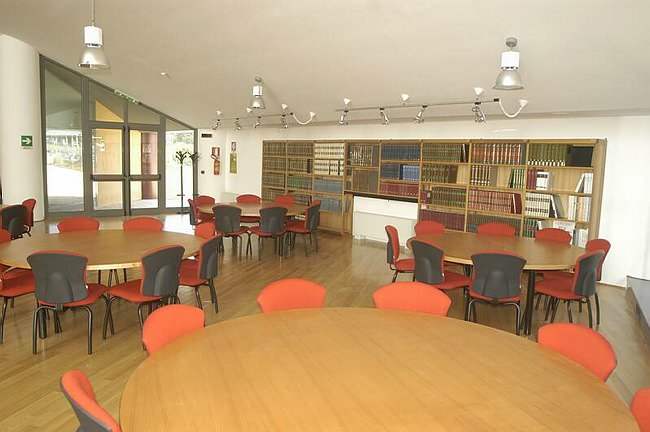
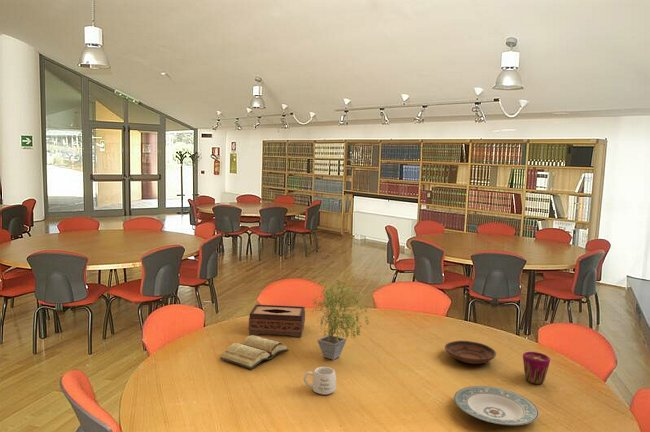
+ mug (319, 380)
+ bowl (469, 354)
+ diary (255, 348)
+ potted plant (339, 316)
+ tissue box (277, 320)
+ cup (534, 367)
+ plate (494, 408)
